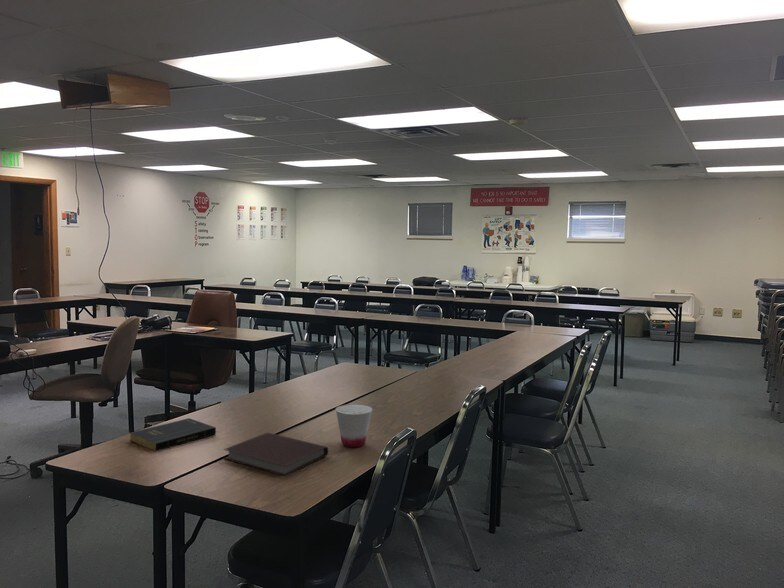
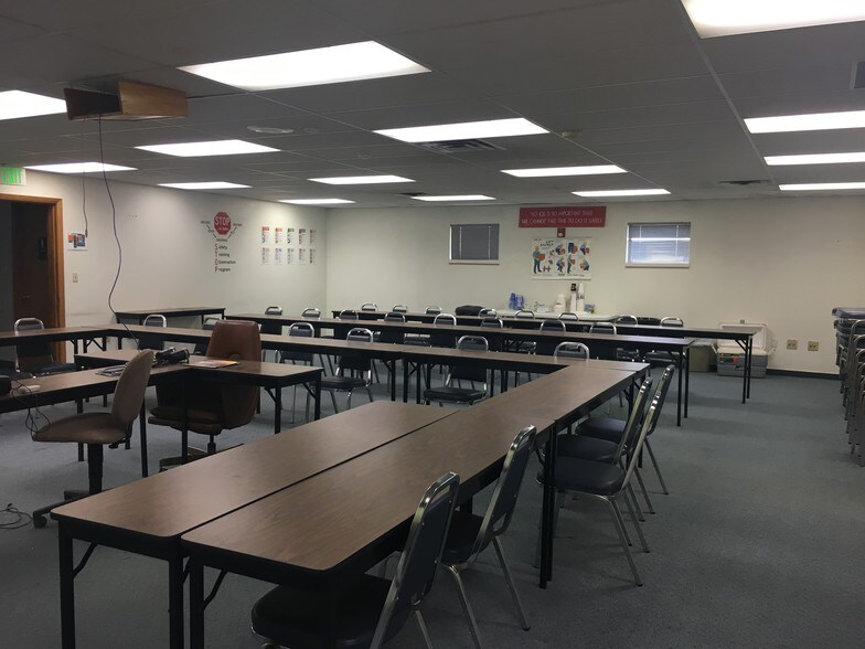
- cup (353, 426)
- book (175, 433)
- notebook (276, 452)
